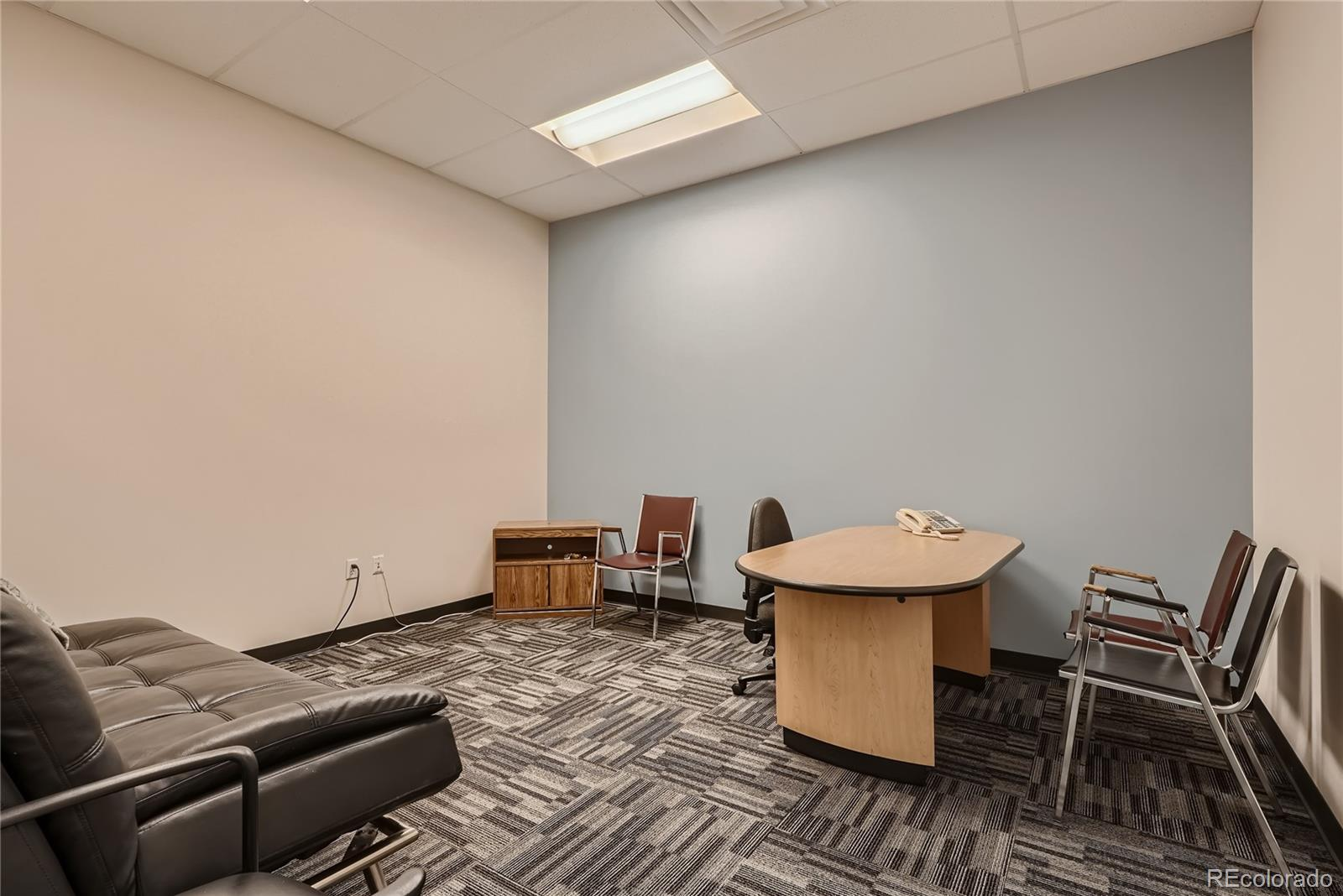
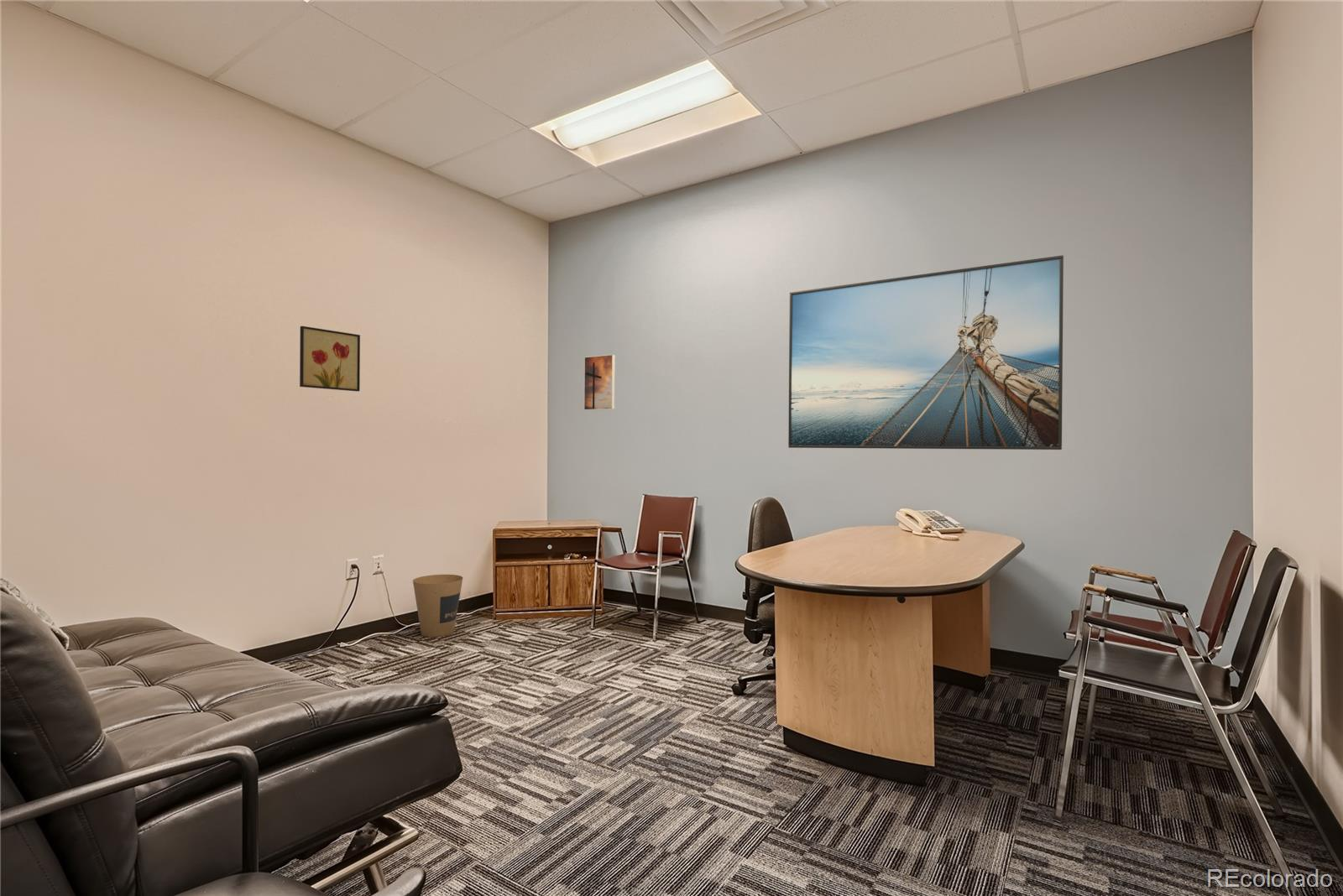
+ trash can (437, 606)
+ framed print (911, 362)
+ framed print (599, 383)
+ wall art (330, 360)
